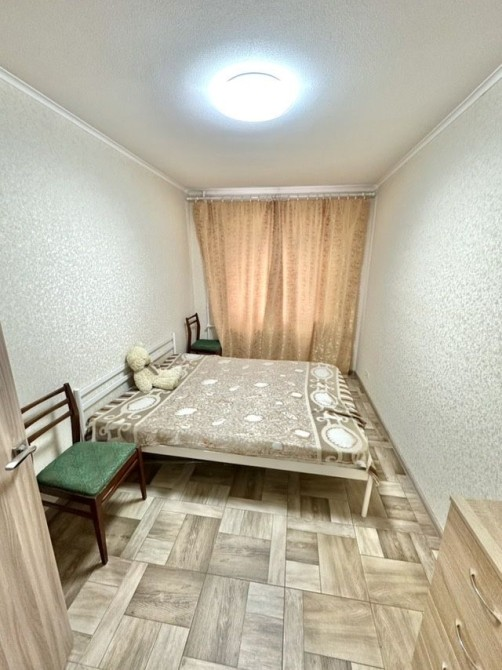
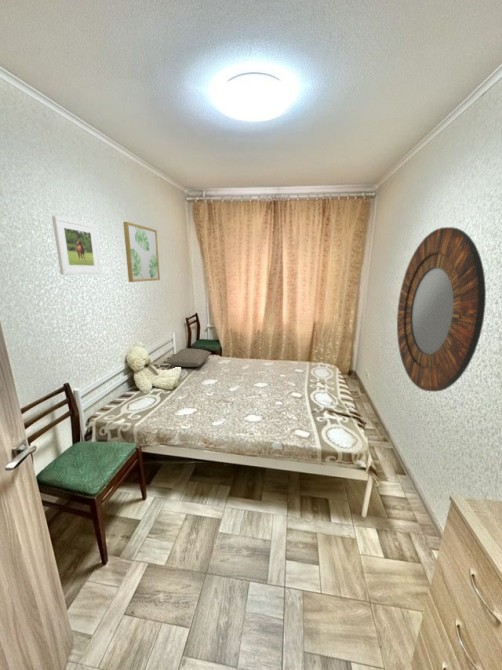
+ pillow (189, 357)
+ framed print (79, 248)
+ home mirror (429, 311)
+ wall art (143, 254)
